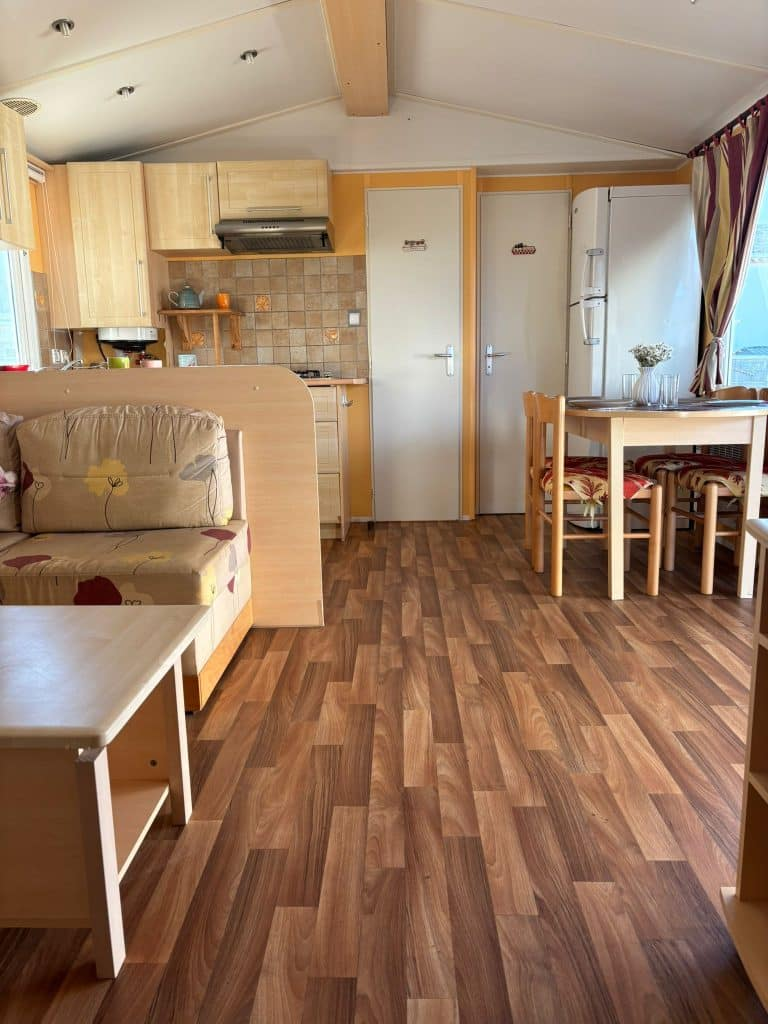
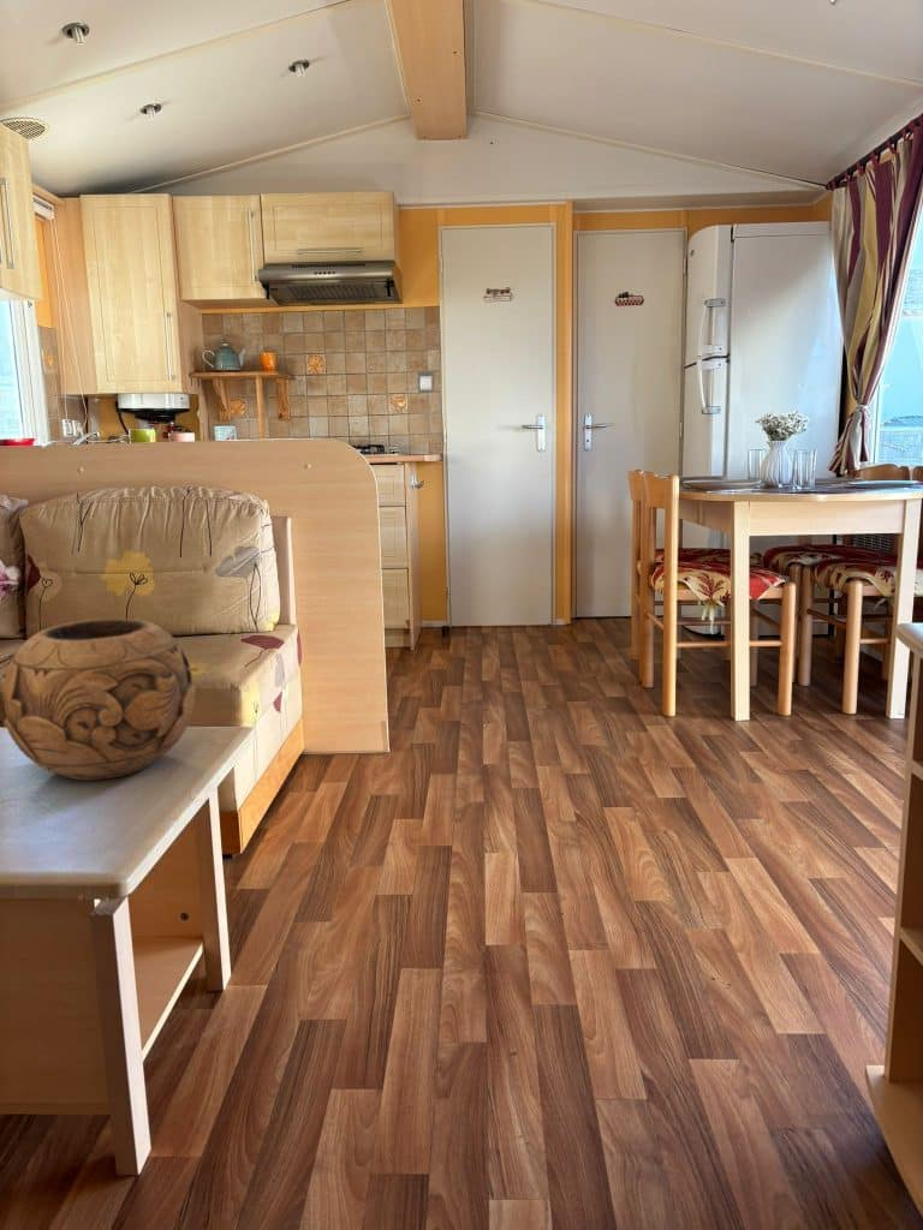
+ decorative bowl (102, 697)
